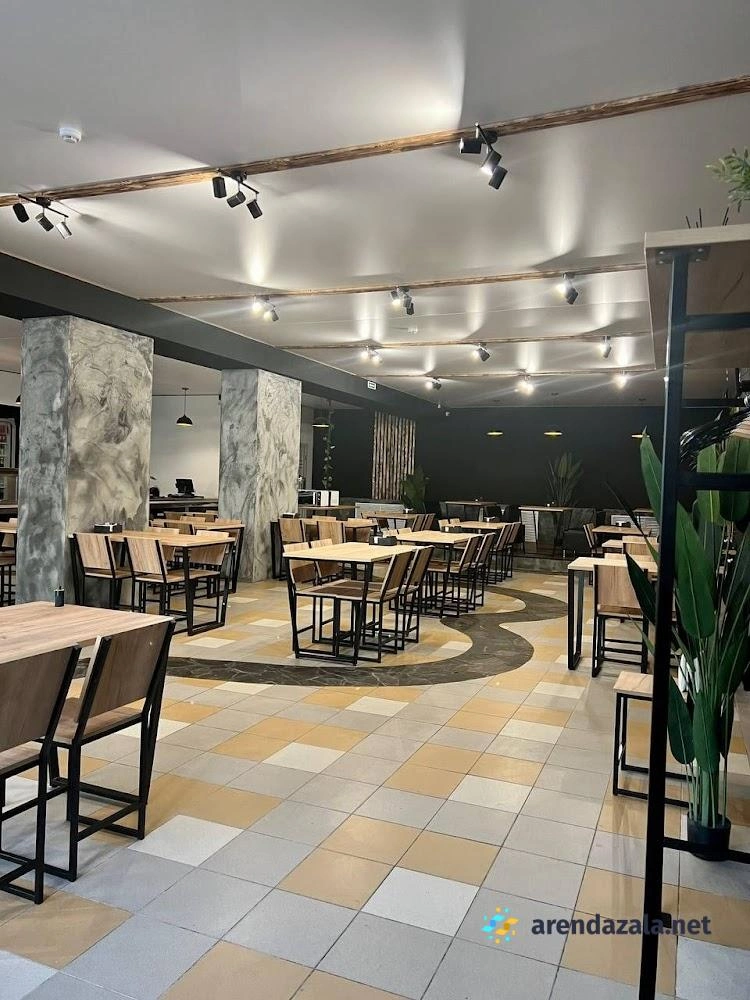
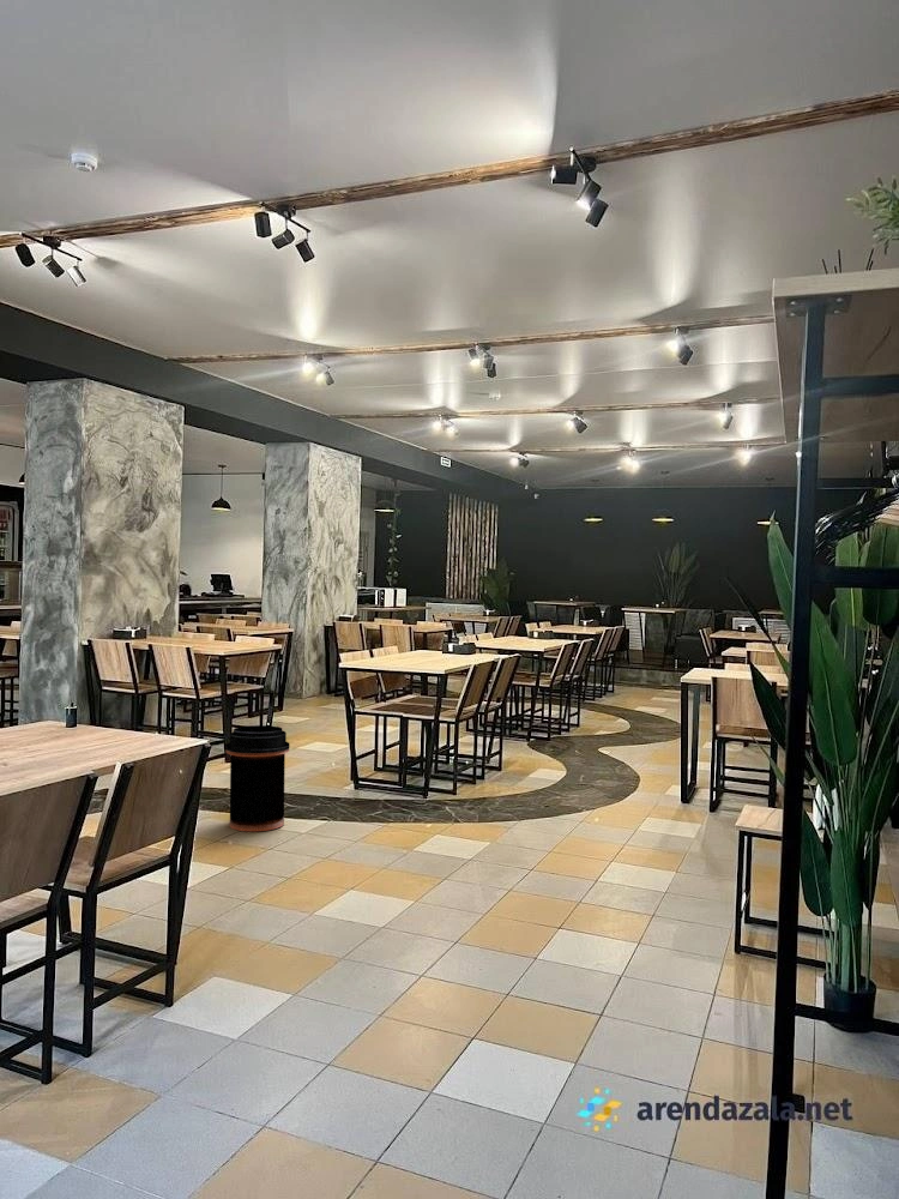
+ trash can (257, 776)
